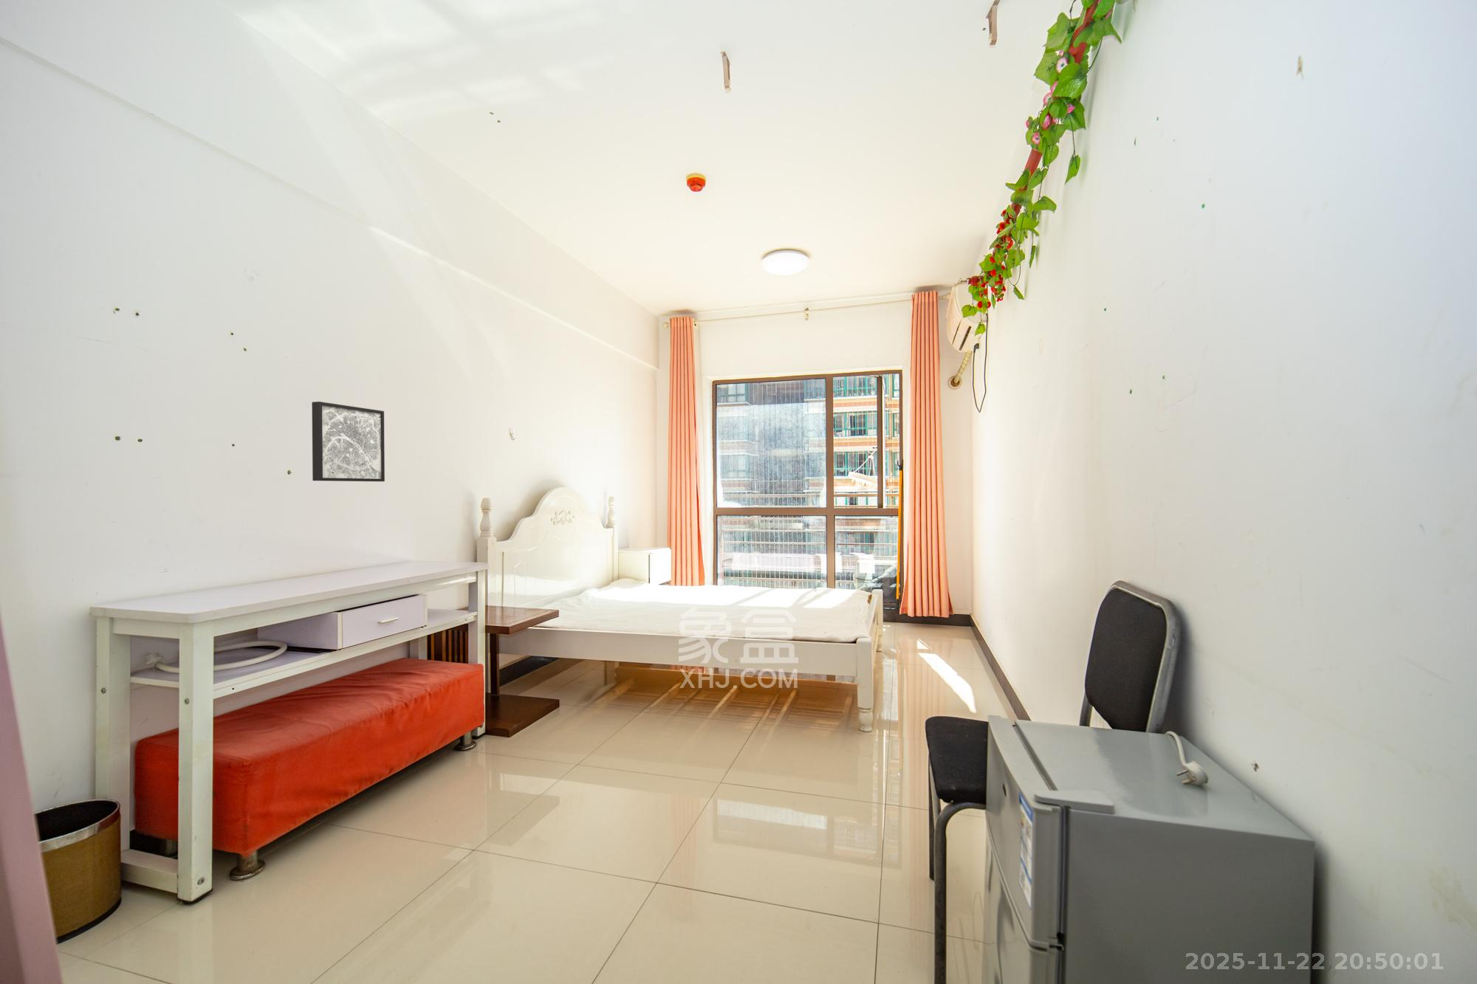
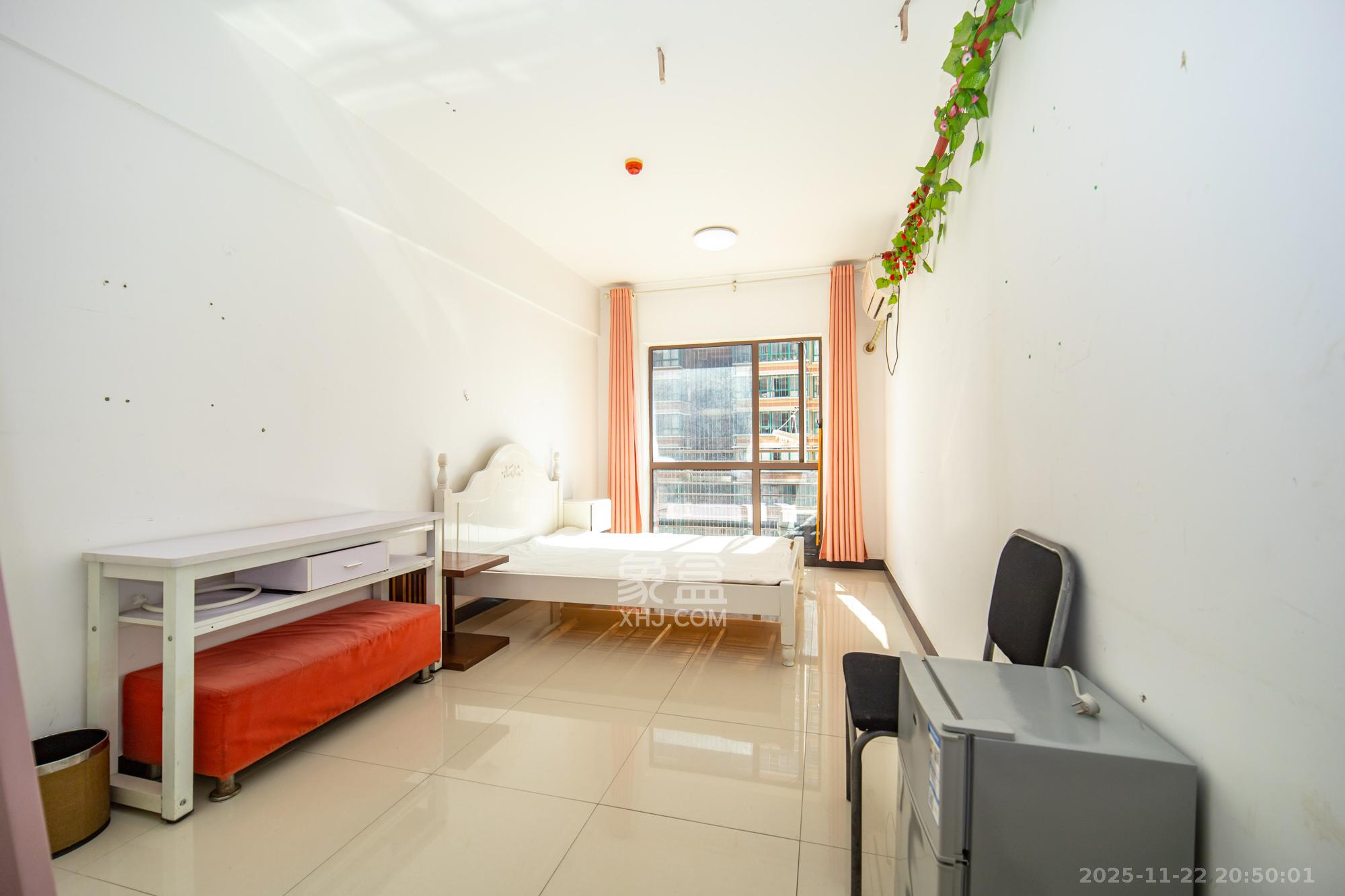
- wall art (350, 444)
